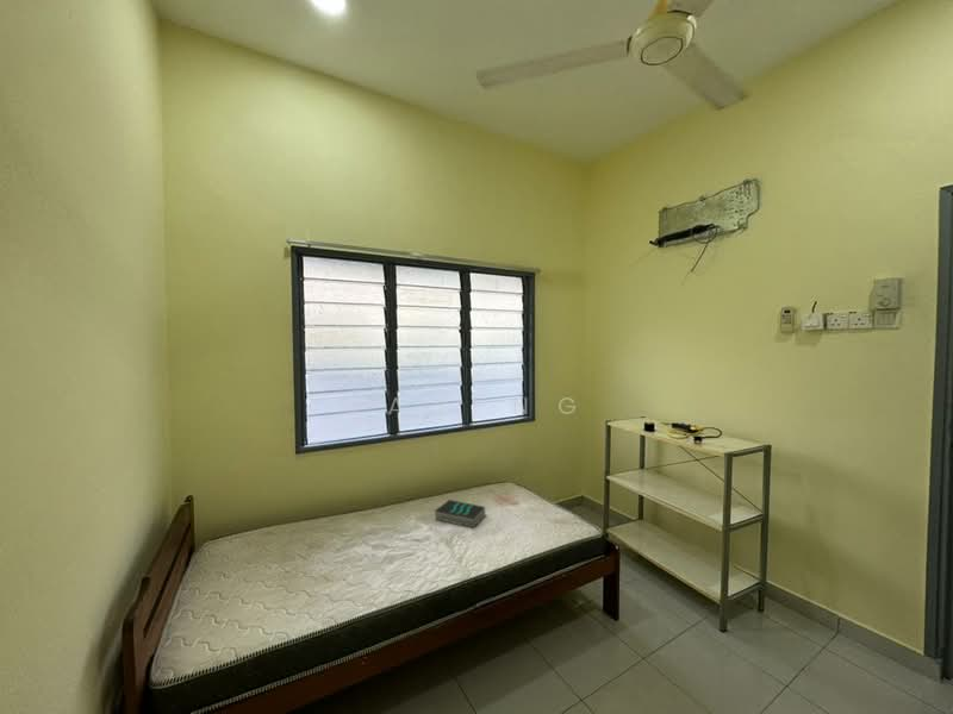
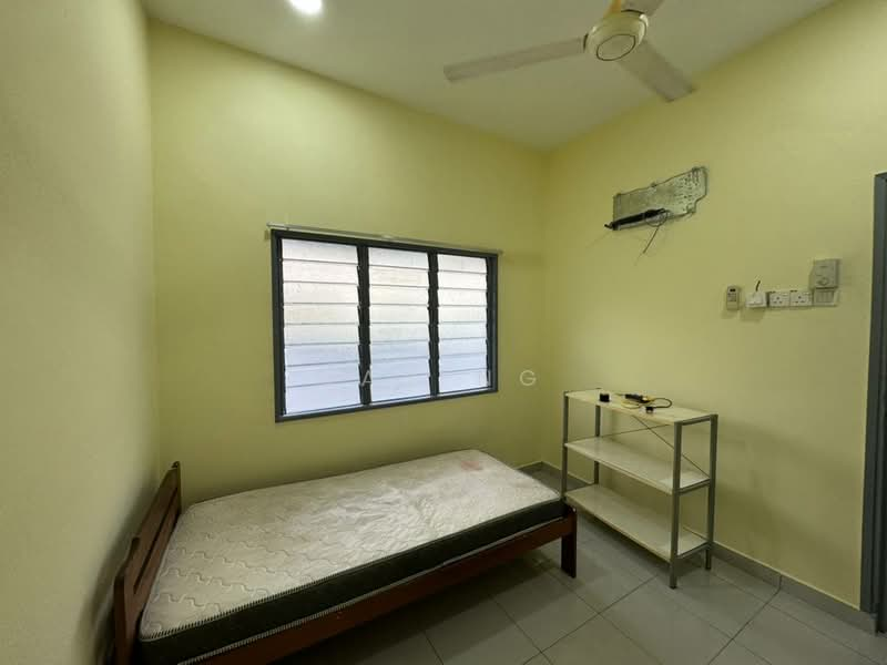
- book (460, 512)
